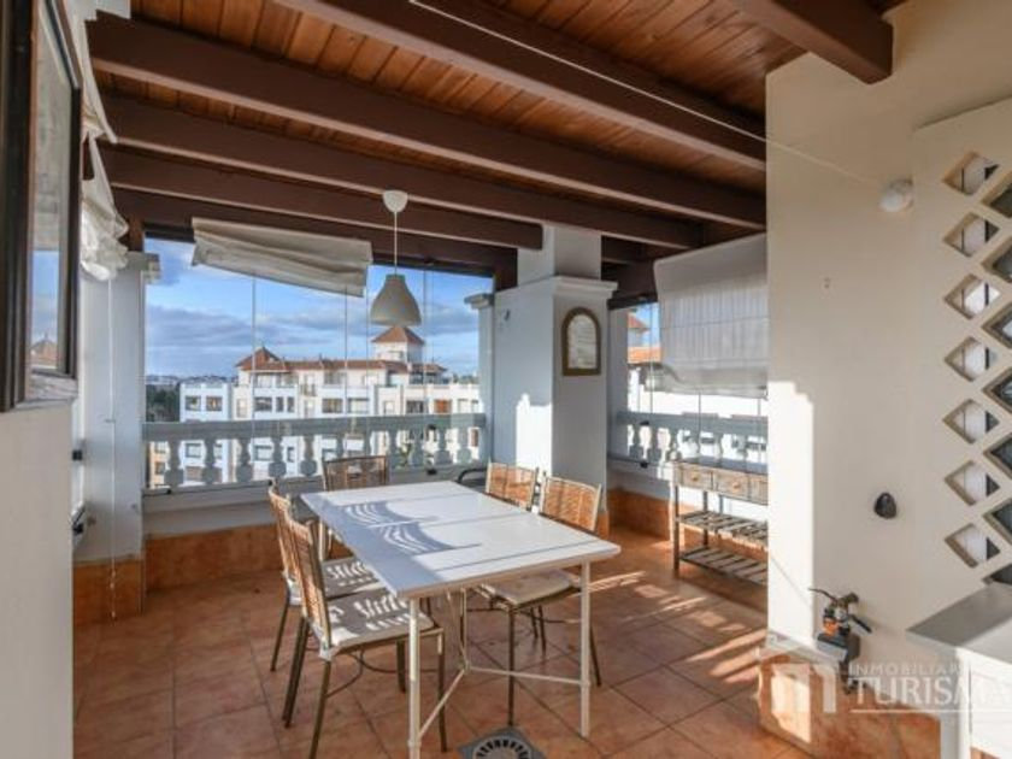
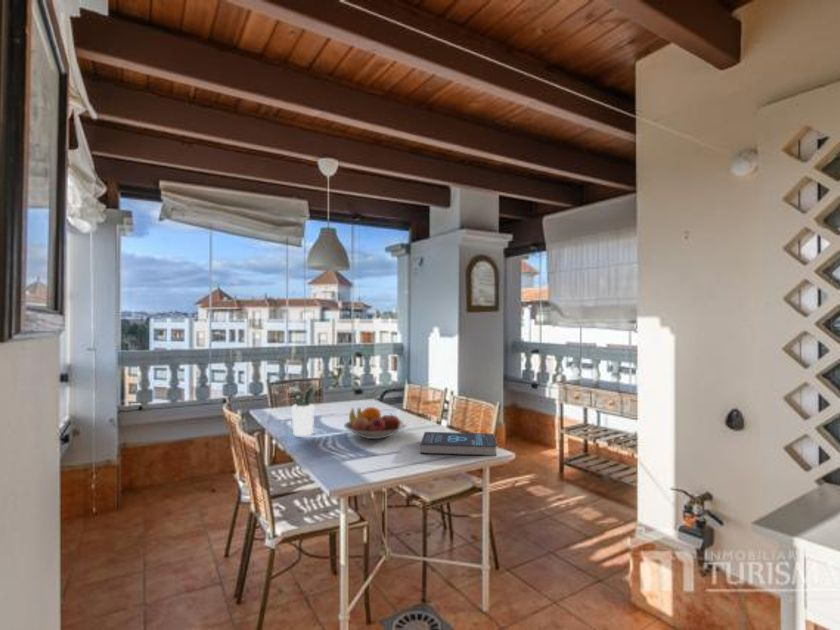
+ book (458, 442)
+ potted plant (301, 409)
+ fruit bowl (375, 421)
